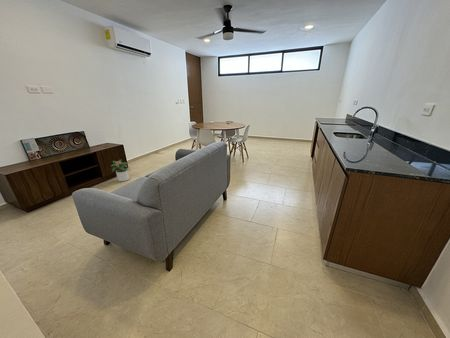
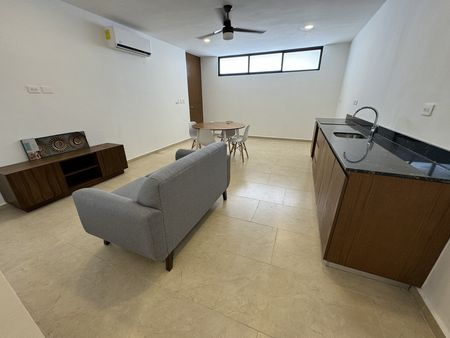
- potted plant (121, 170)
